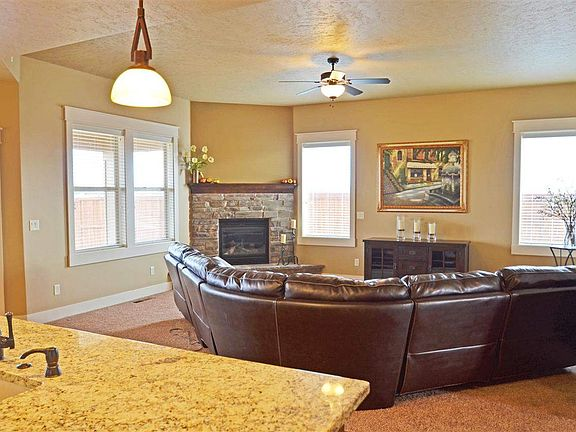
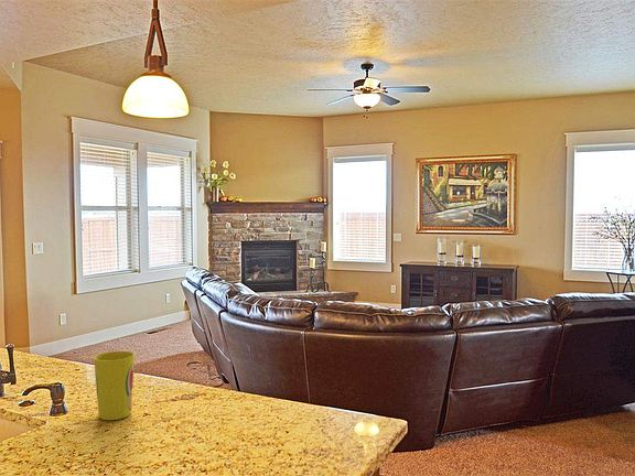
+ cup (115, 385)
